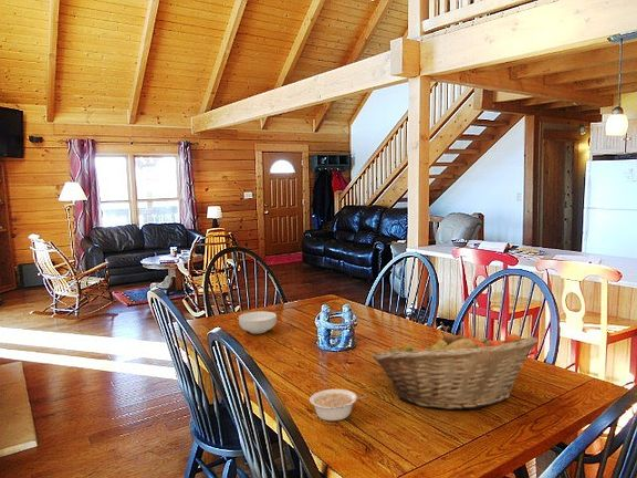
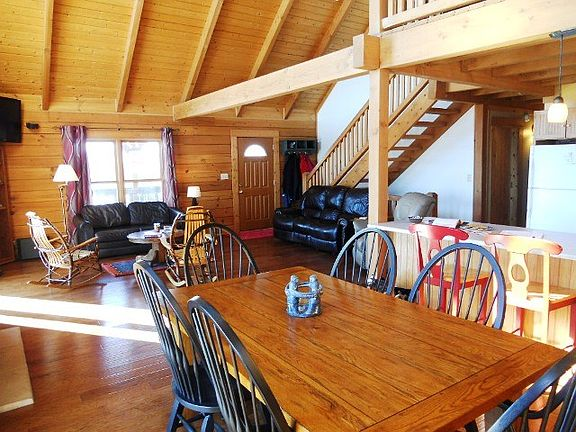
- legume (335, 404)
- fruit basket (453, 361)
- cereal bowl (258, 323)
